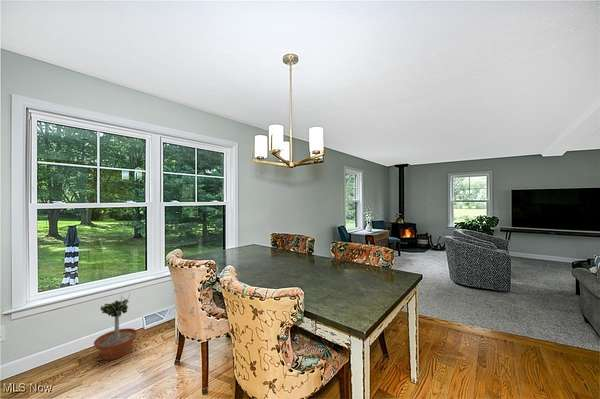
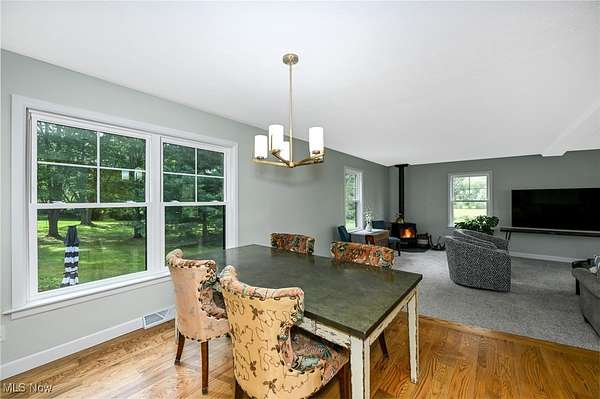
- potted tree (116, 324)
